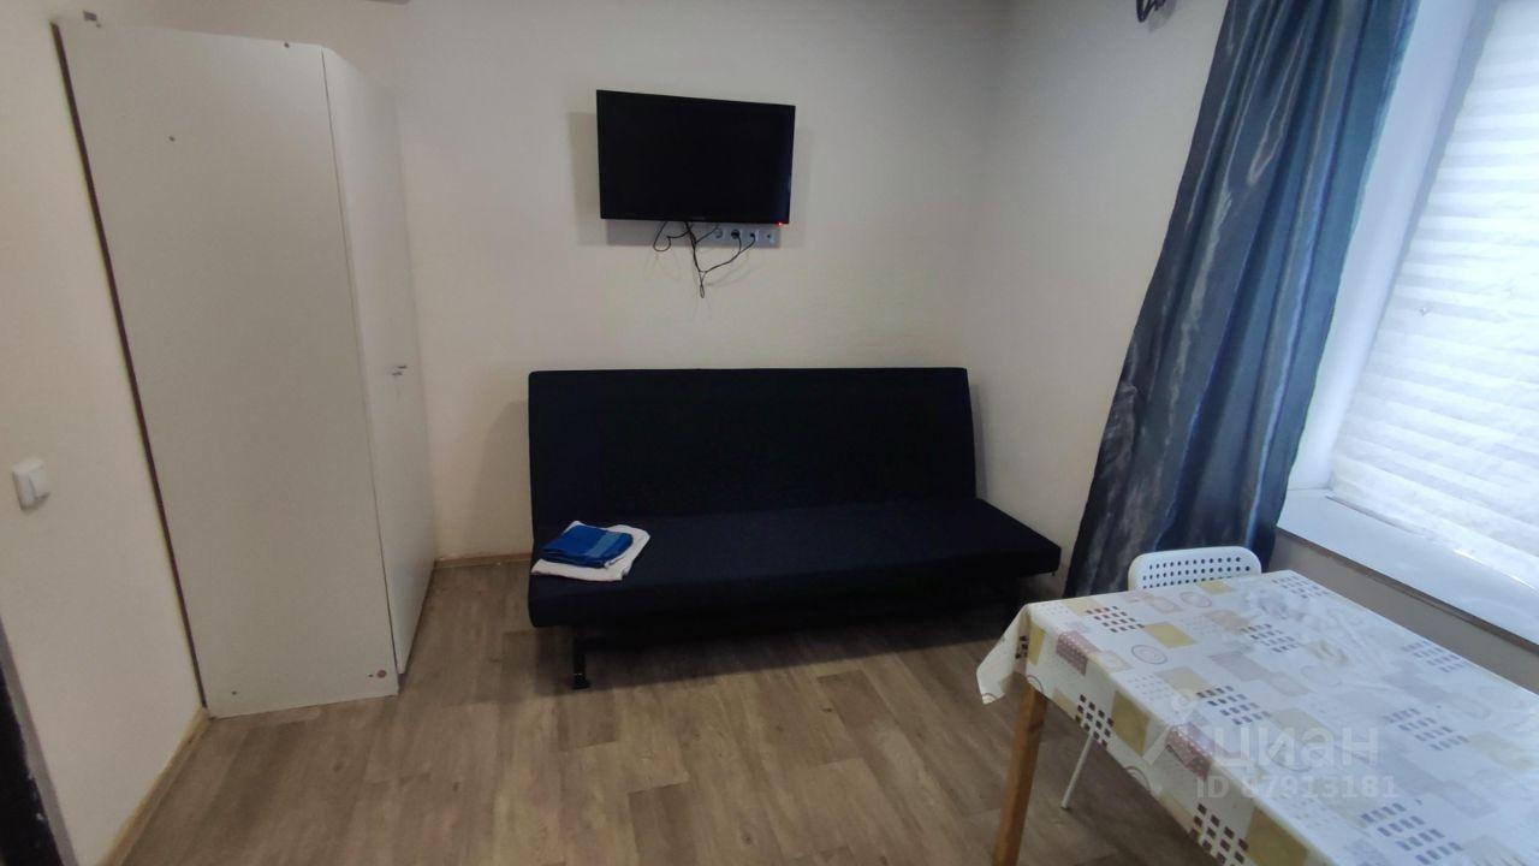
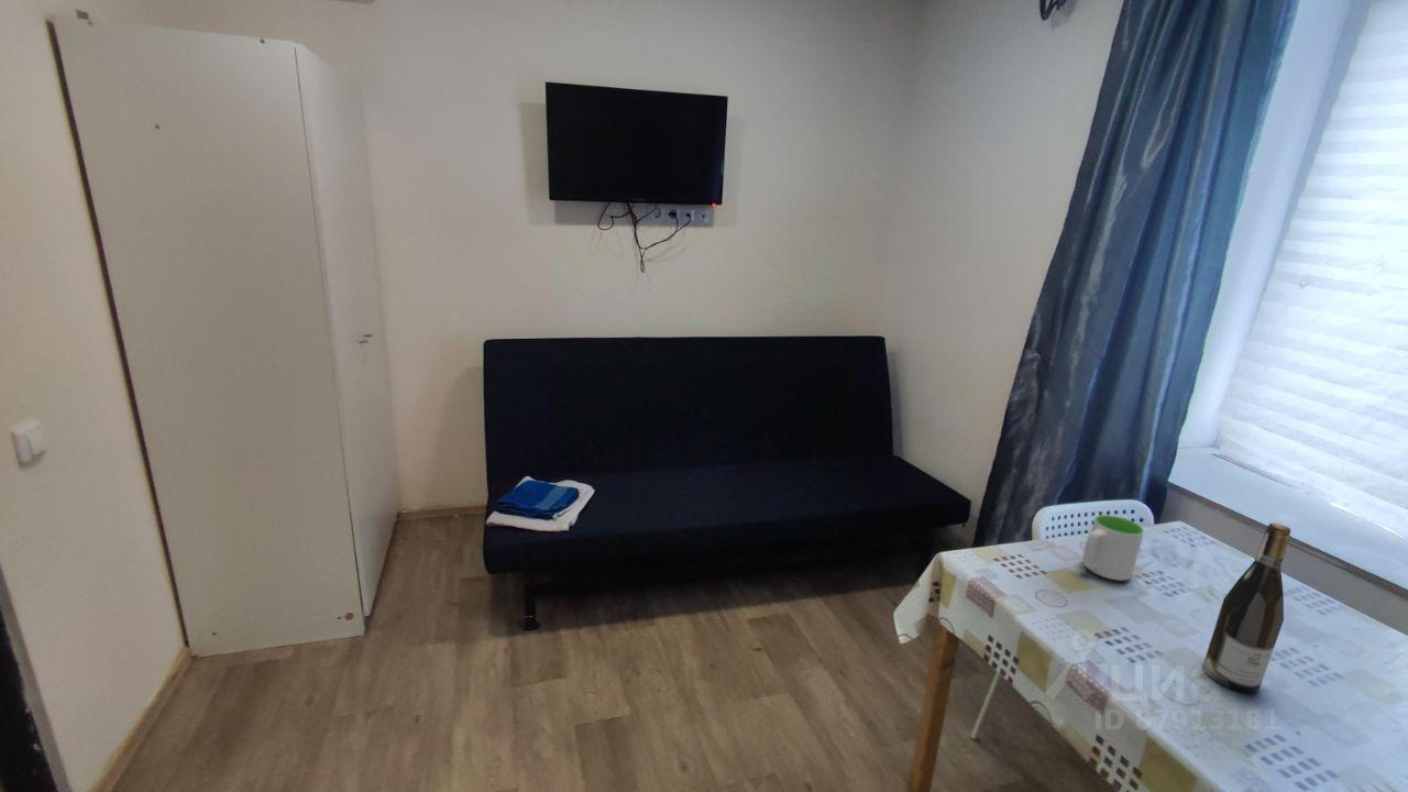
+ mug (1111, 549)
+ wine bottle (1254, 604)
